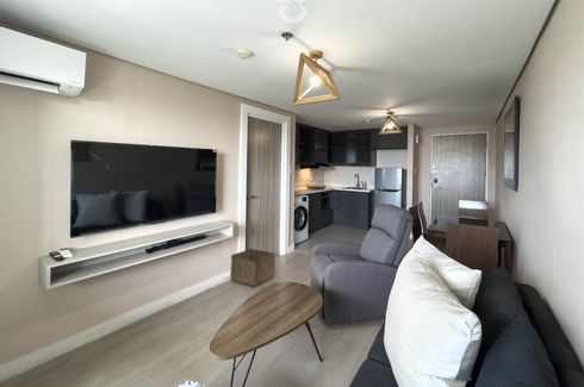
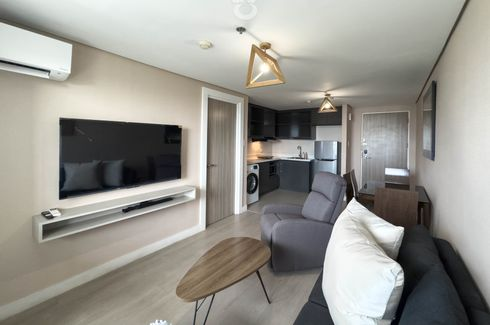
- storage bin (253, 266)
